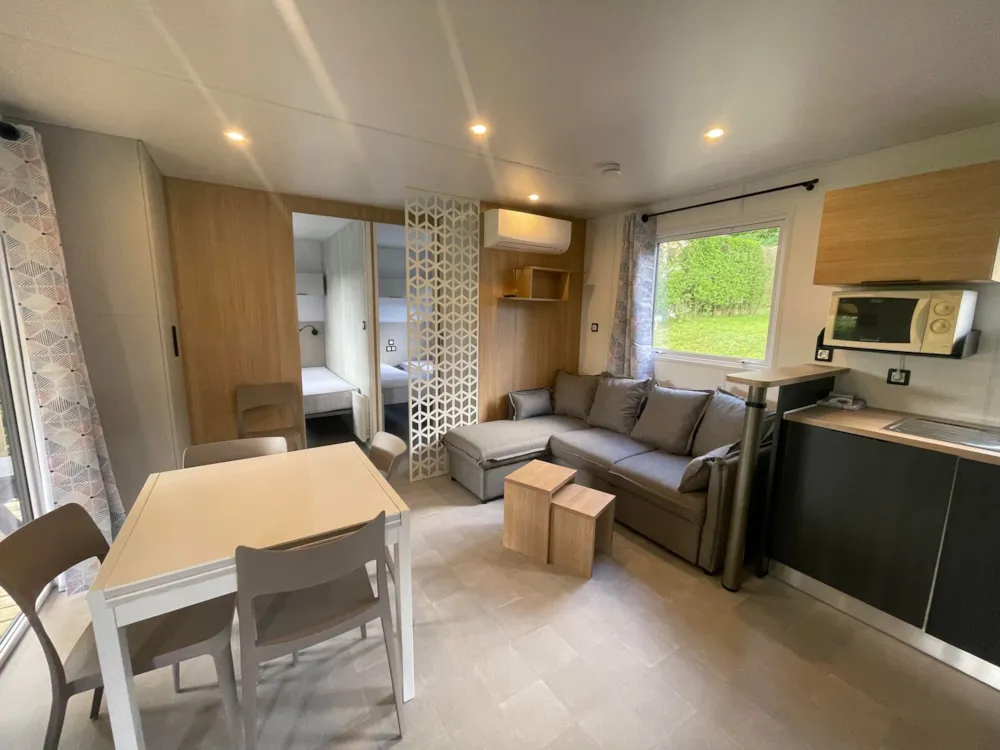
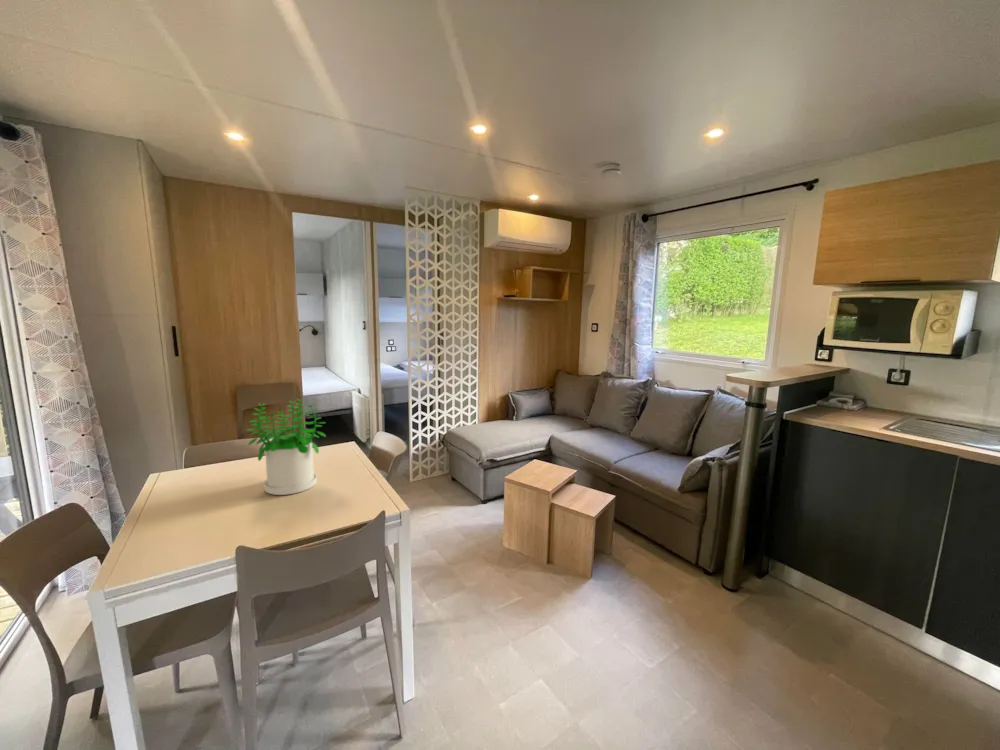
+ potted plant (288, 445)
